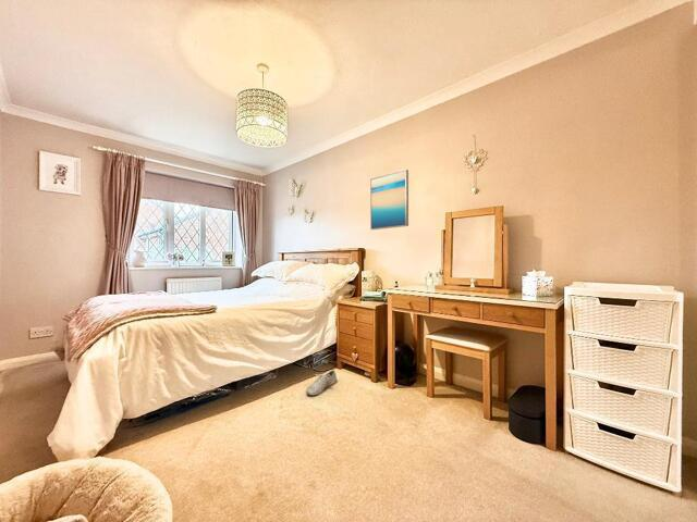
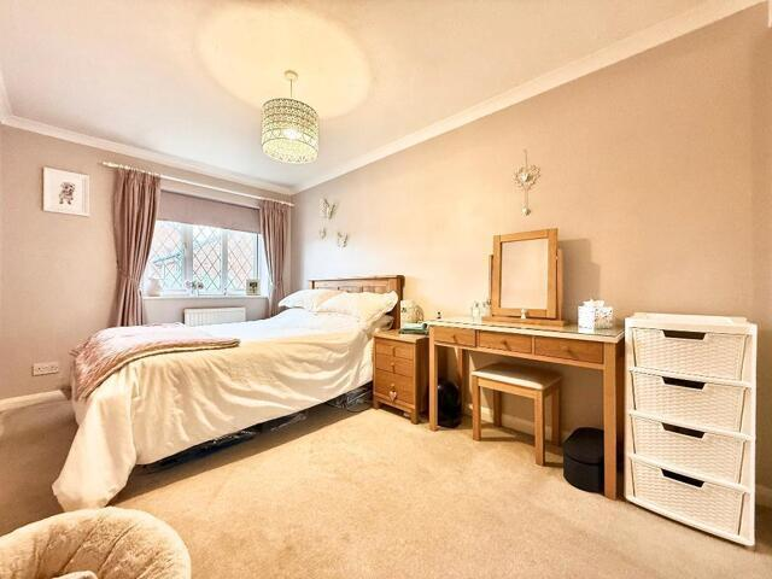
- wall art (388, 201)
- shoe (321, 380)
